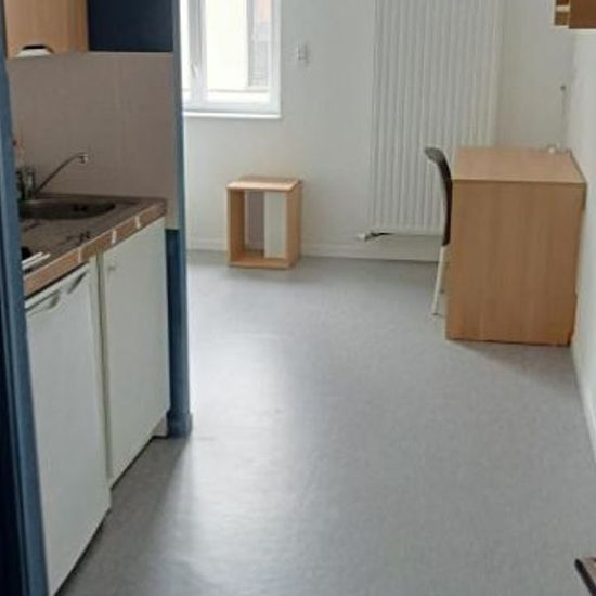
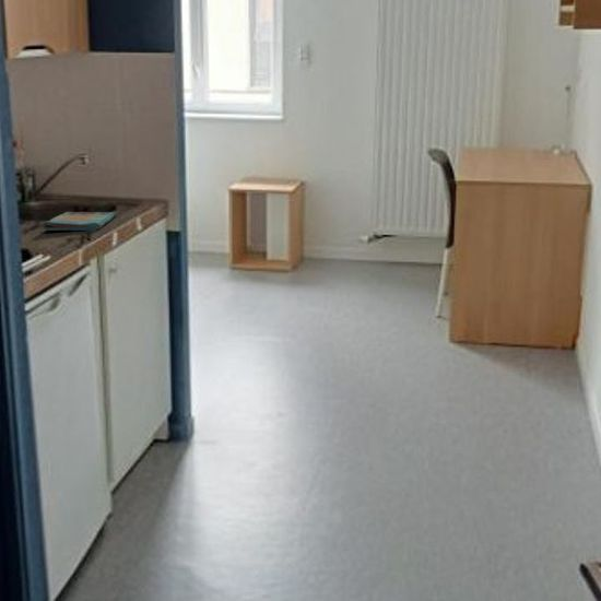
+ dish towel (80, 220)
